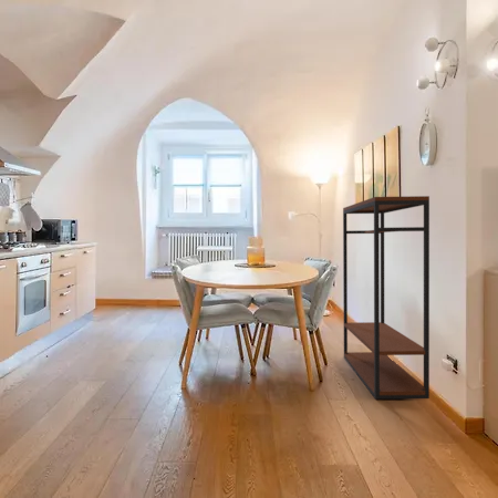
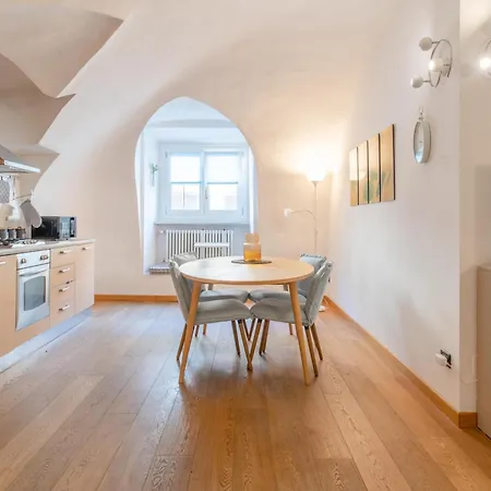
- shelving unit (378, 289)
